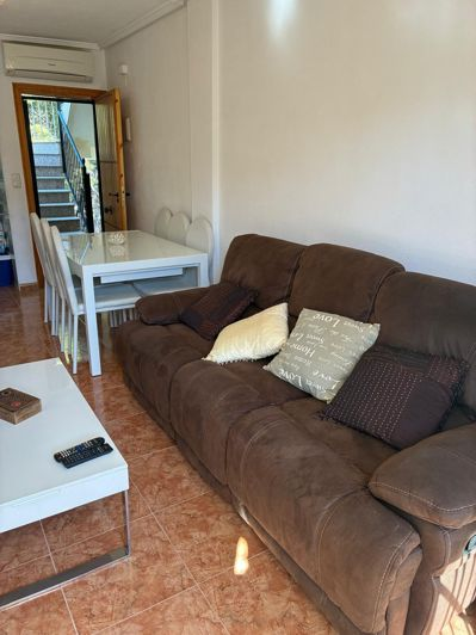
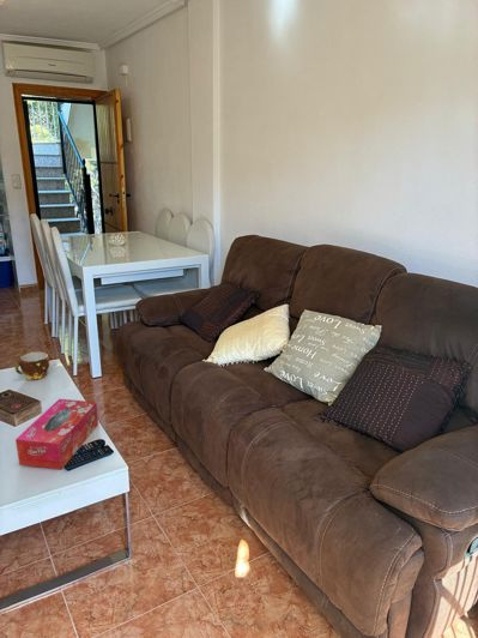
+ tissue box (60, 431)
+ cup (34, 367)
